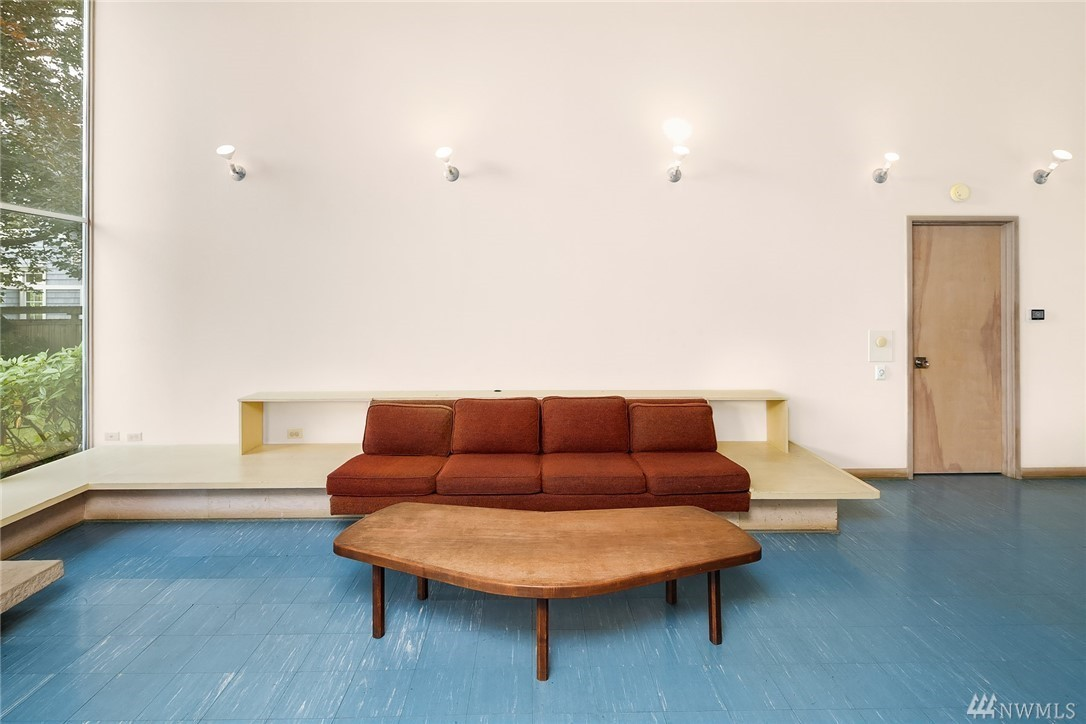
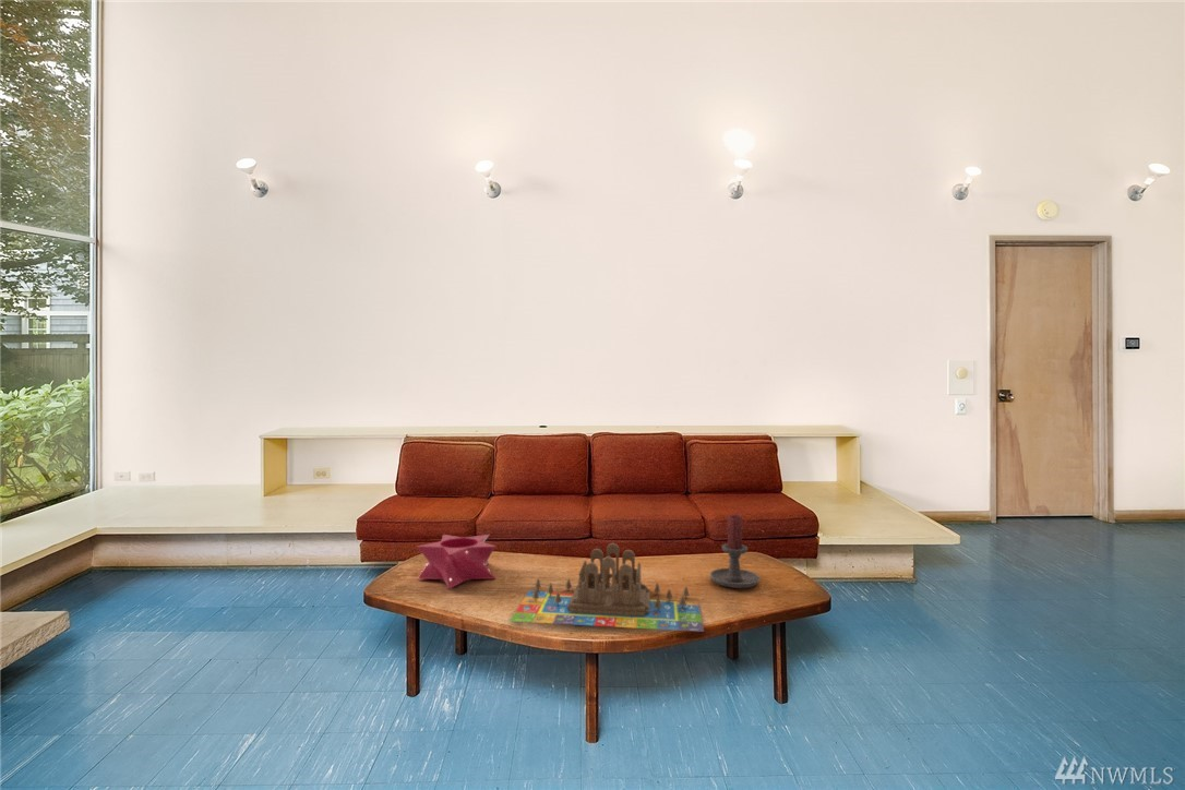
+ candle holder (733, 546)
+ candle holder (462, 558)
+ board game (610, 575)
